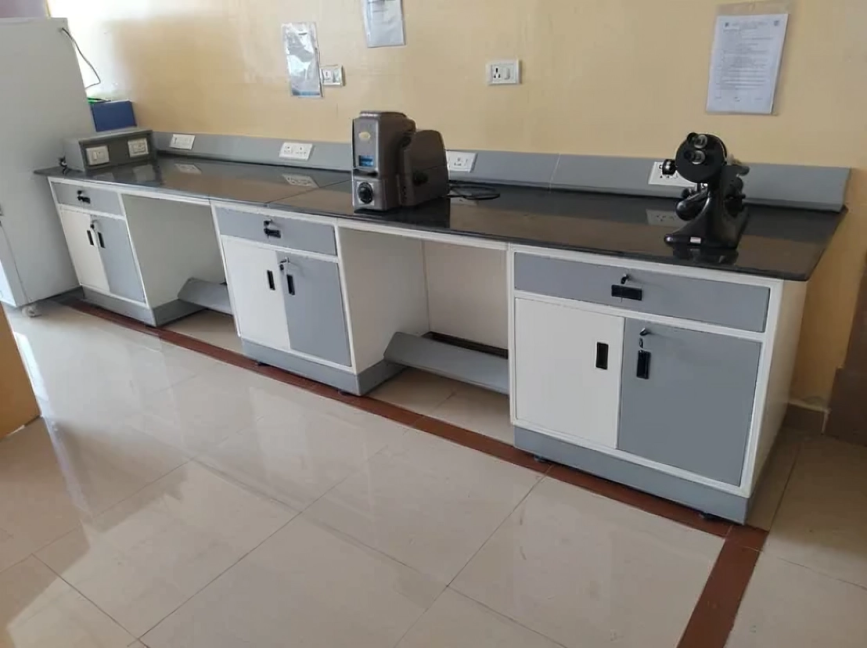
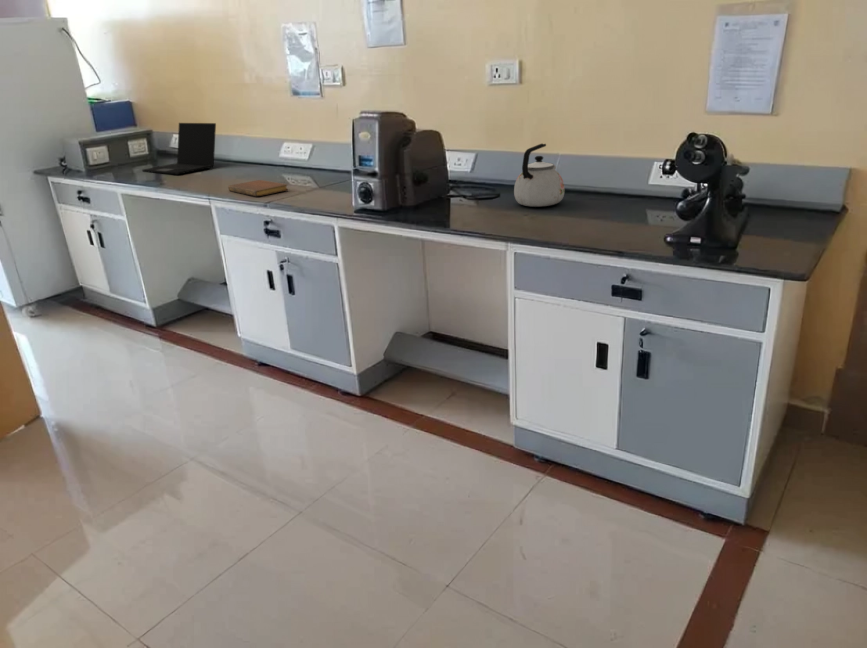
+ laptop (178, 147)
+ kettle (539, 174)
+ notebook (257, 187)
